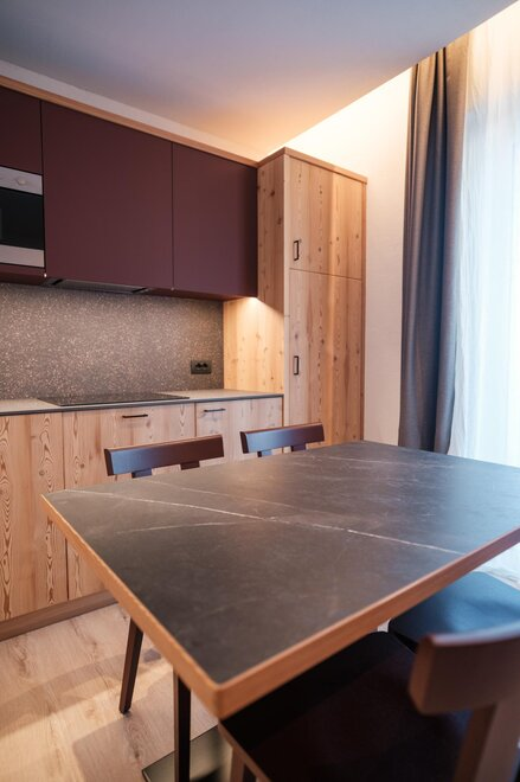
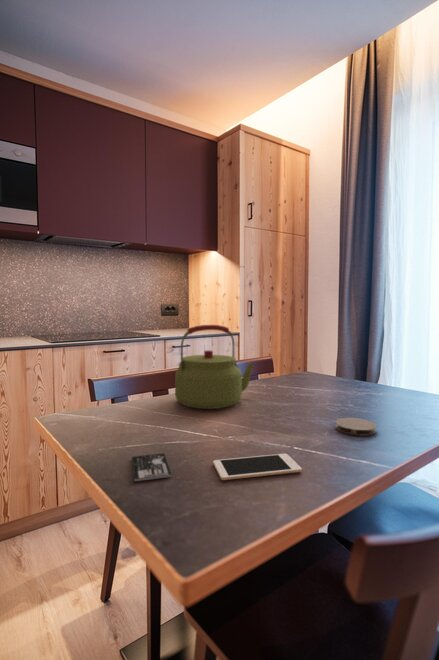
+ cell phone (256, 466)
+ coaster (355, 426)
+ kettle (217, 363)
+ card (150, 466)
